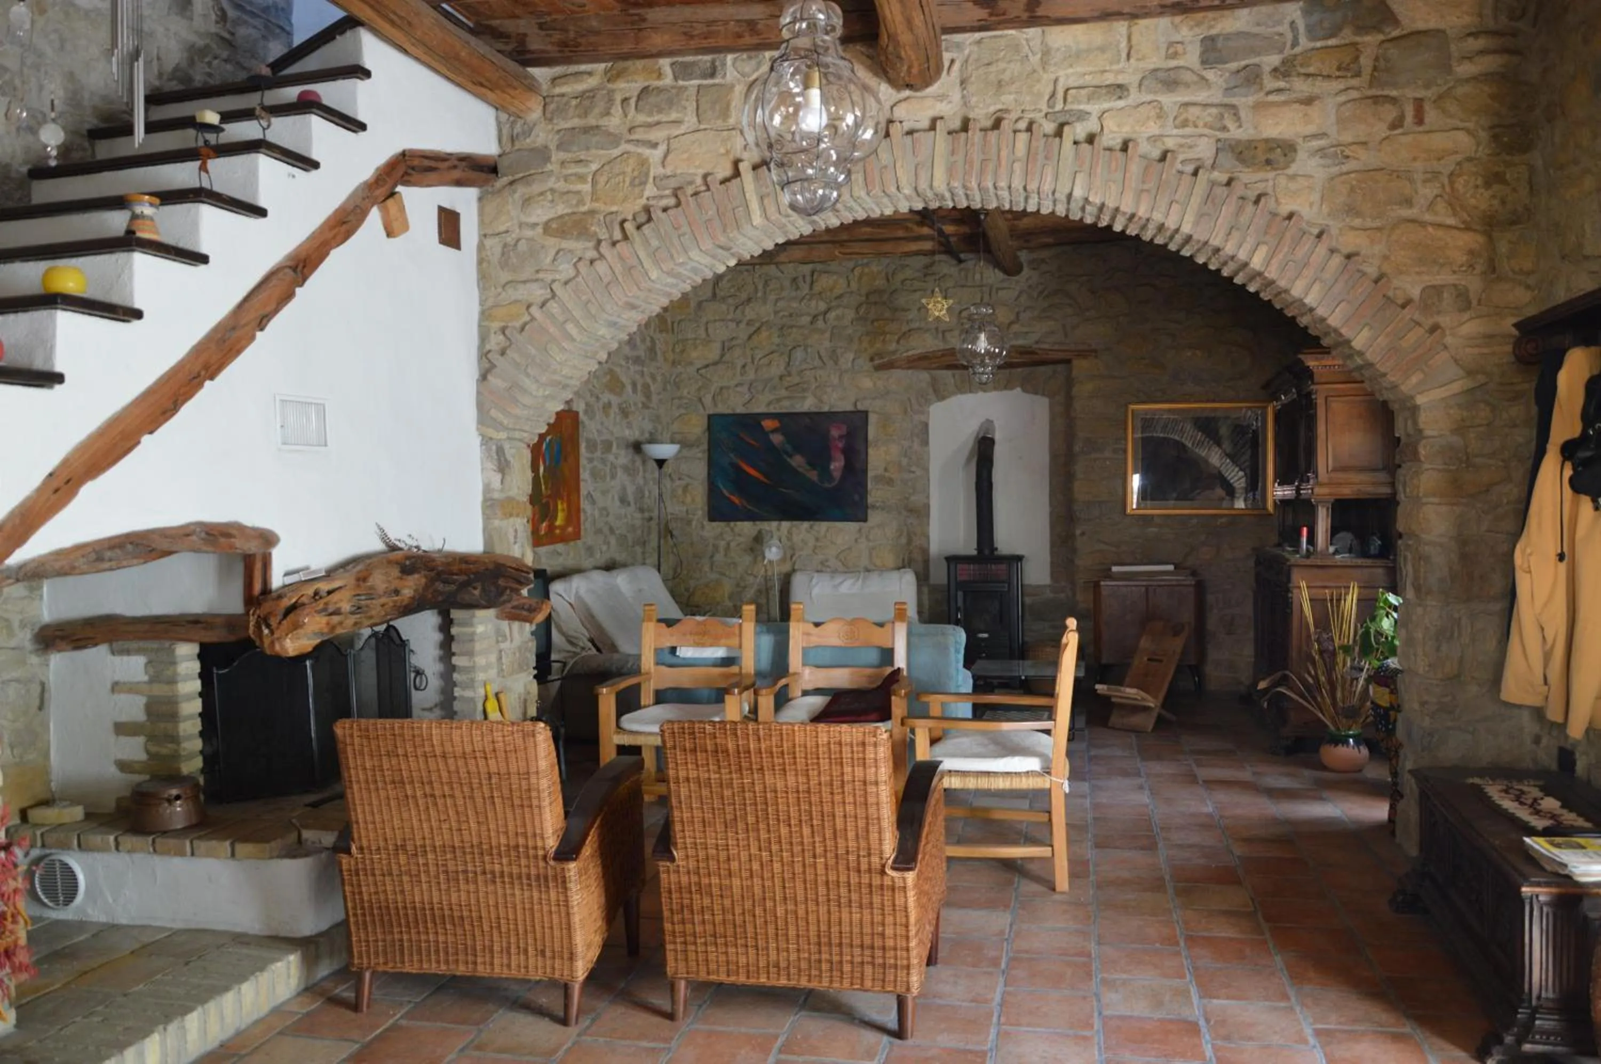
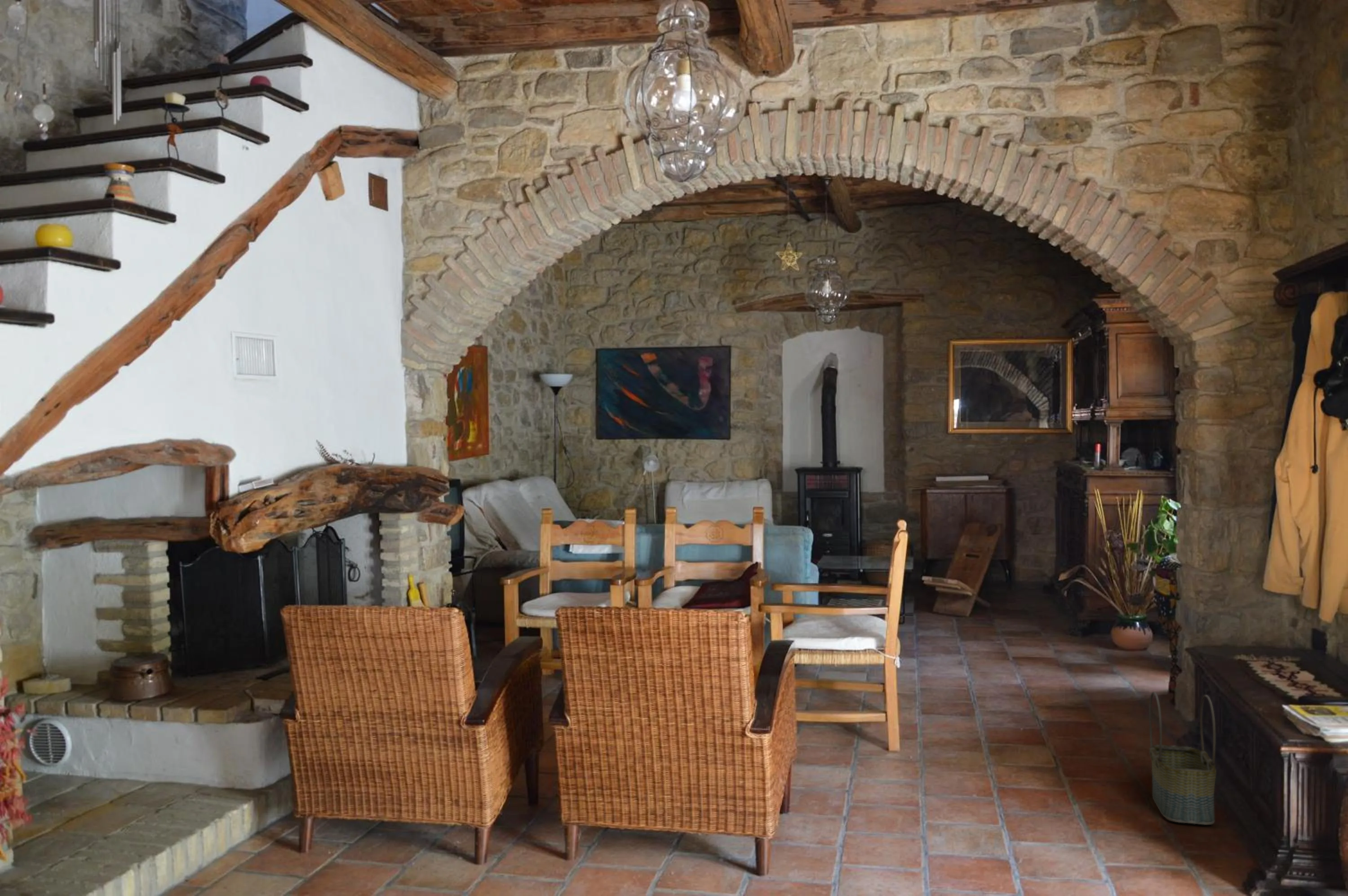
+ basket (1182, 752)
